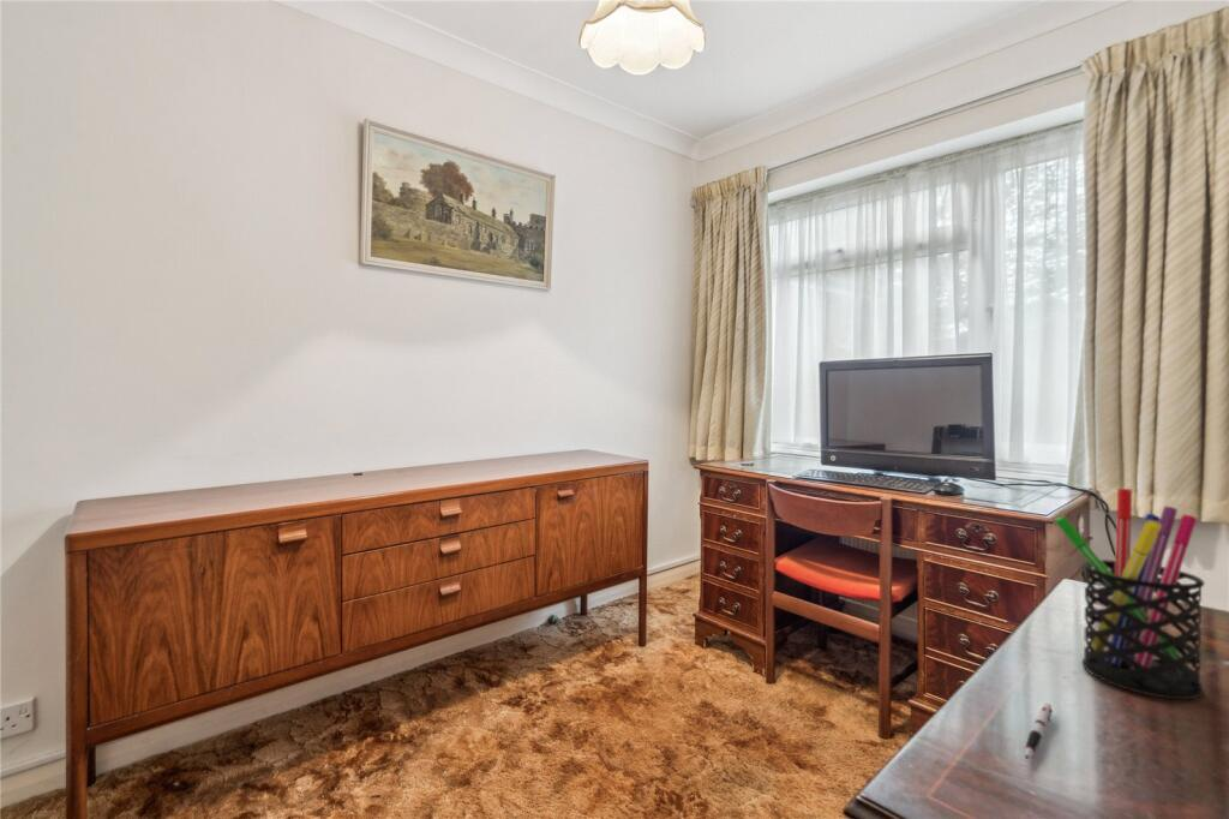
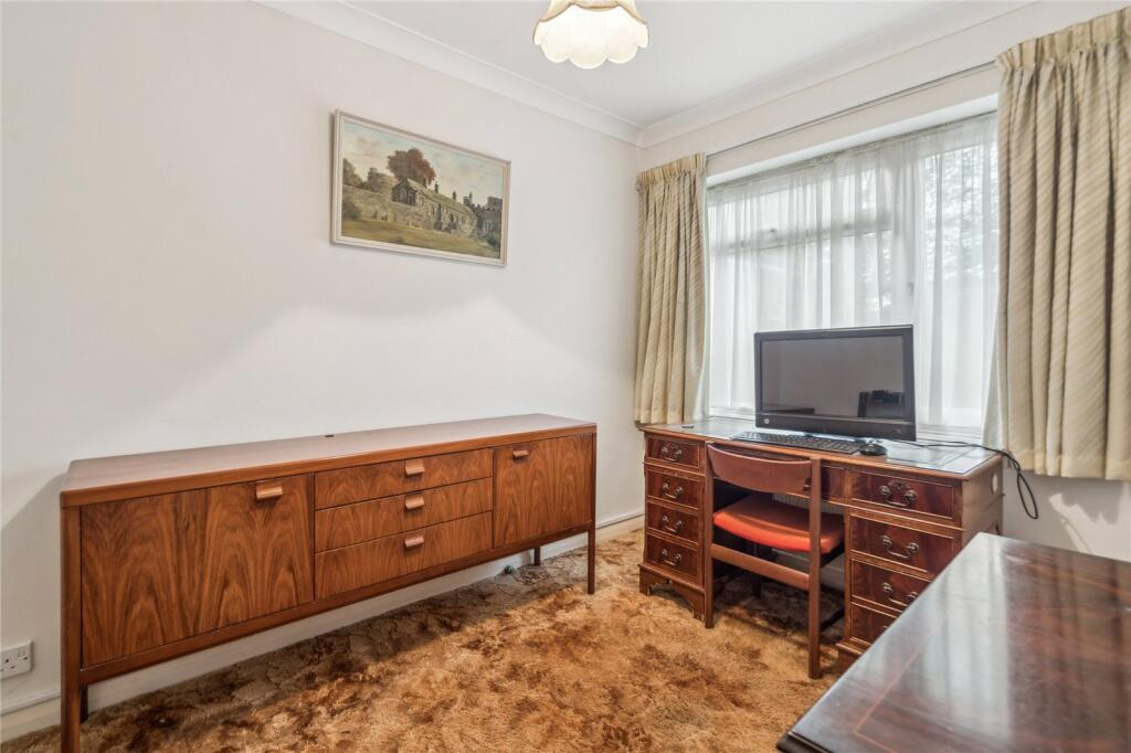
- pen (1038, 729)
- pen holder (1125, 582)
